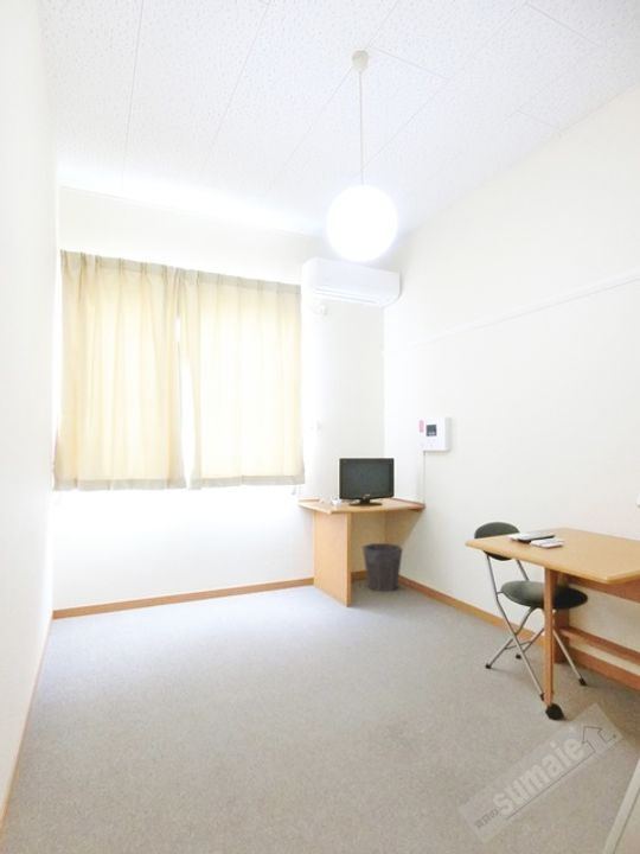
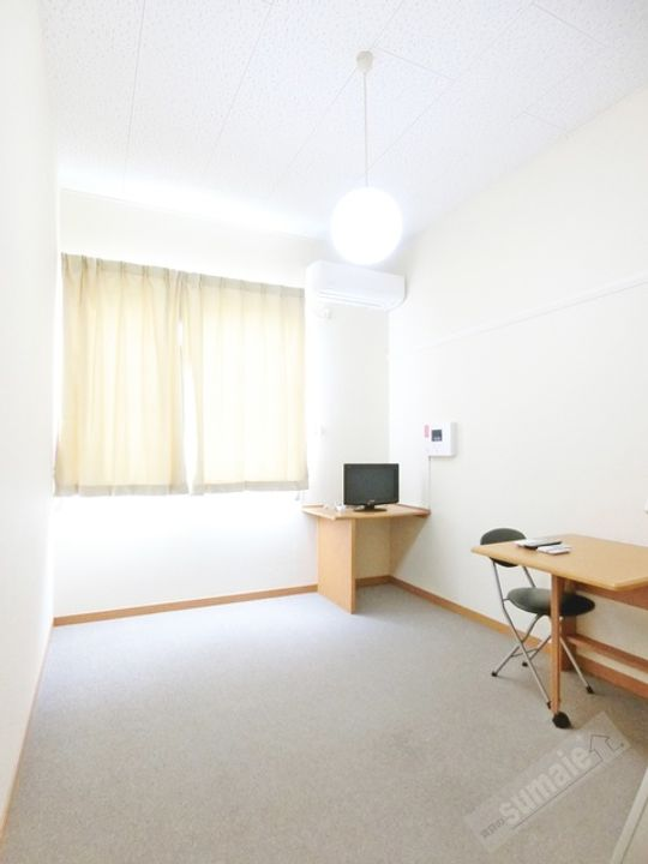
- waste bin (382, 567)
